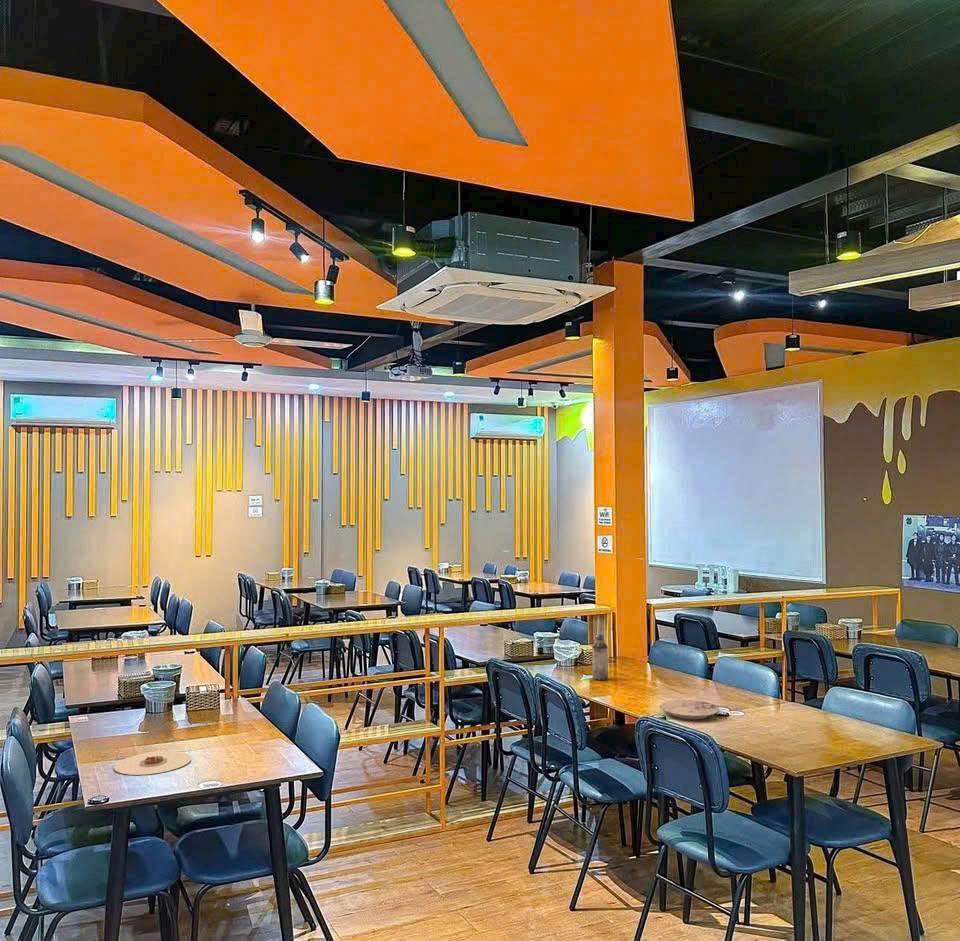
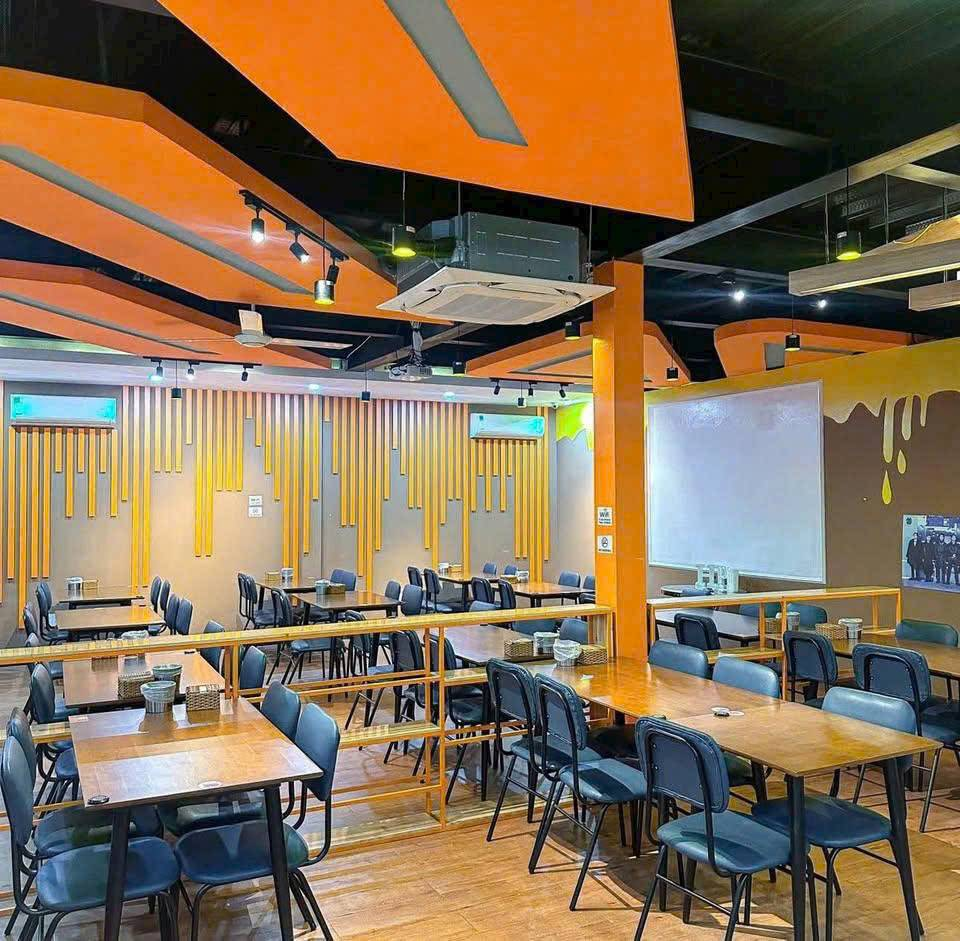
- water bottle (600, 656)
- plate (153, 759)
- plate (689, 710)
